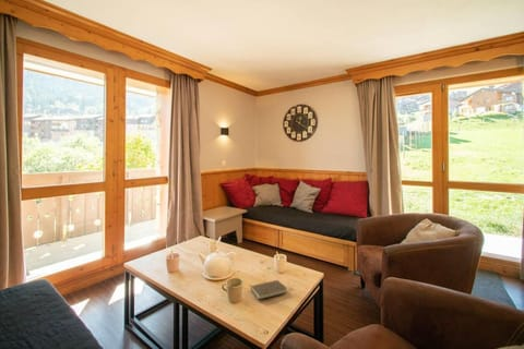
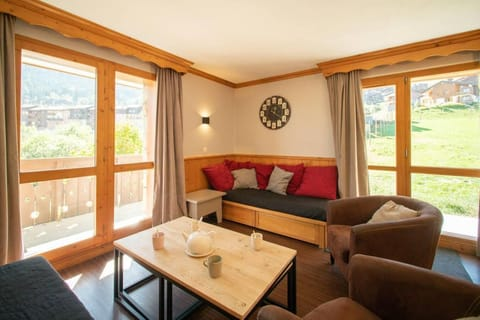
- book (266, 287)
